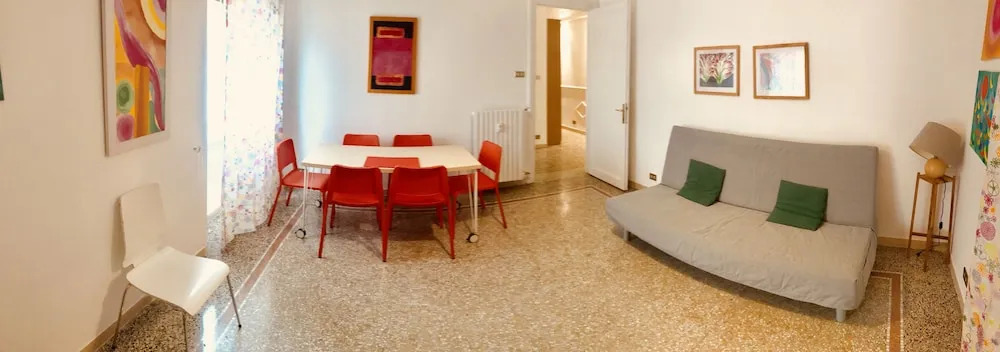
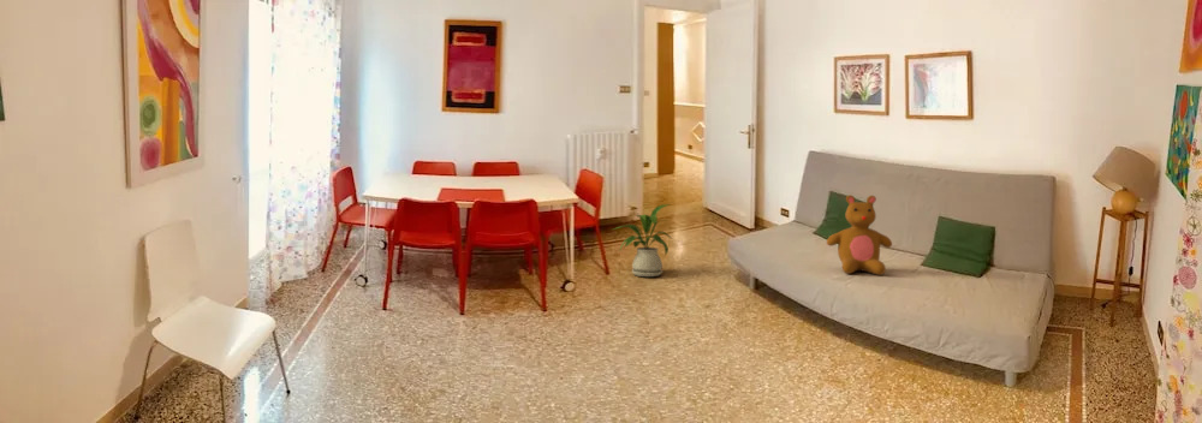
+ teddy bear (861, 233)
+ house plant (639, 239)
